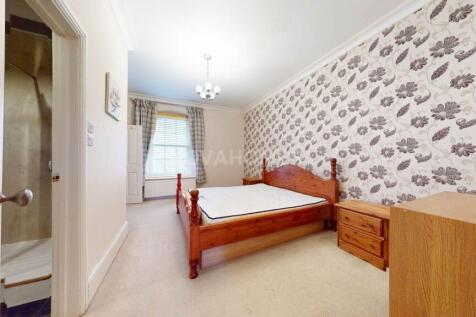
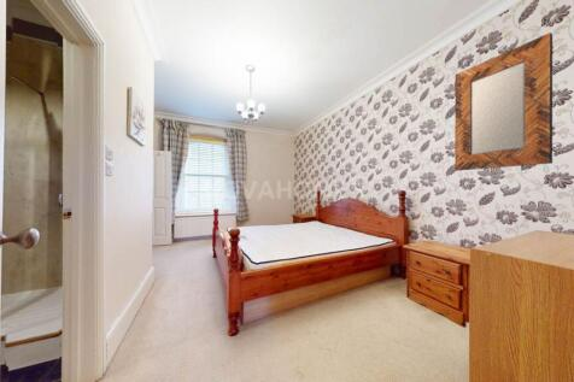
+ home mirror (496, 112)
